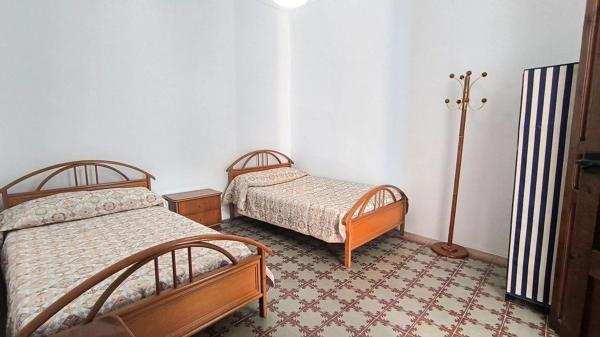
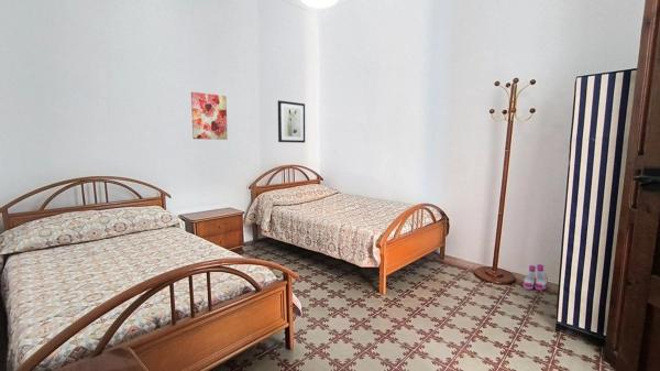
+ boots (535, 276)
+ wall art (209, 117)
+ wall art (292, 122)
